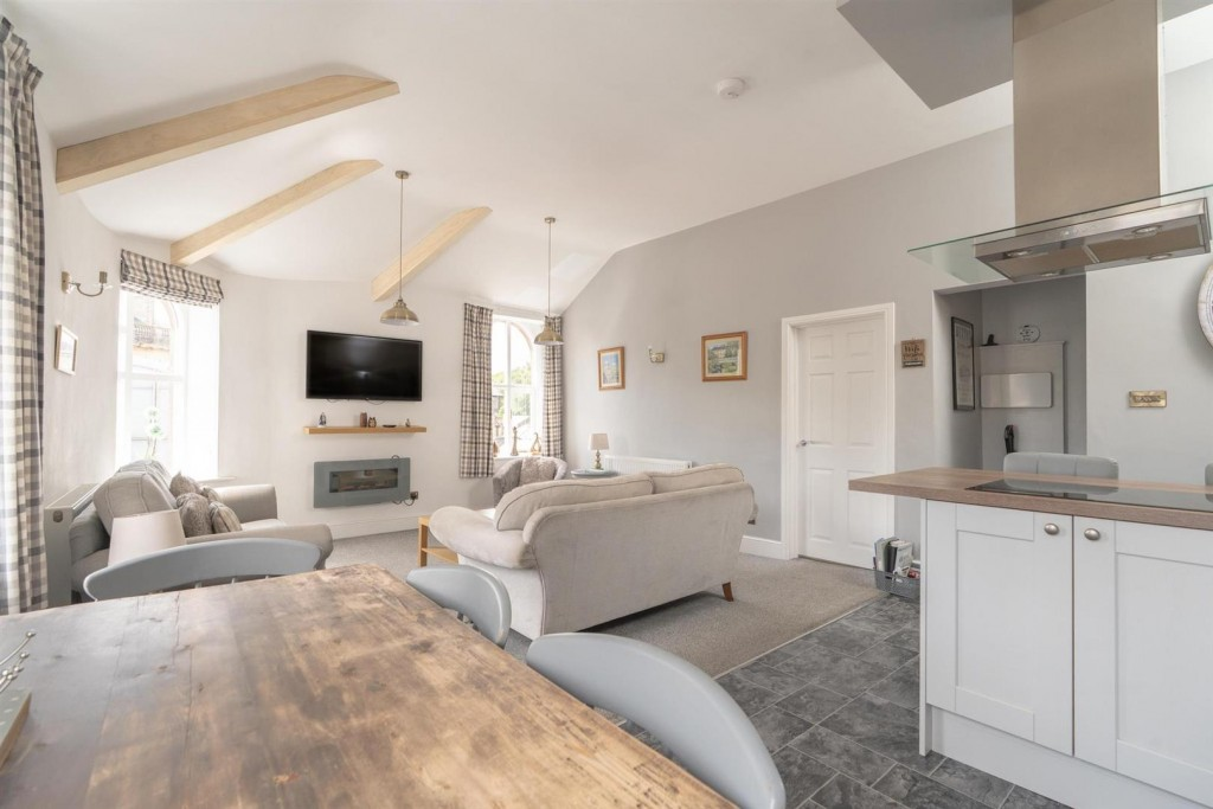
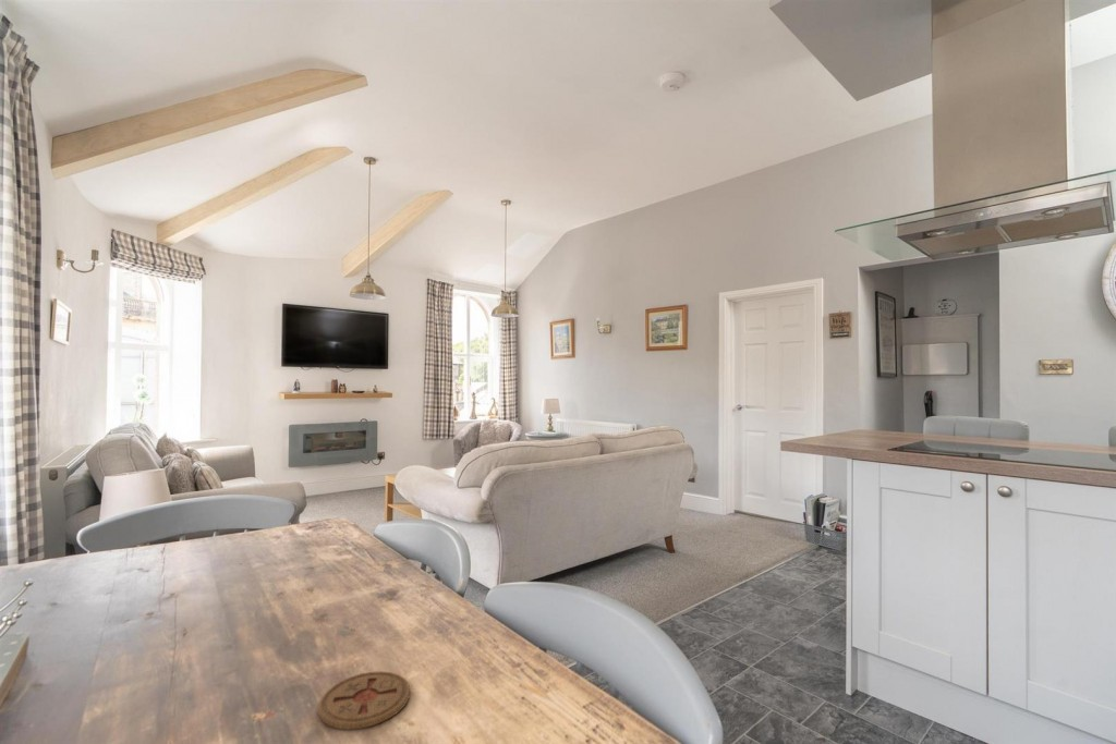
+ coaster (365, 697)
